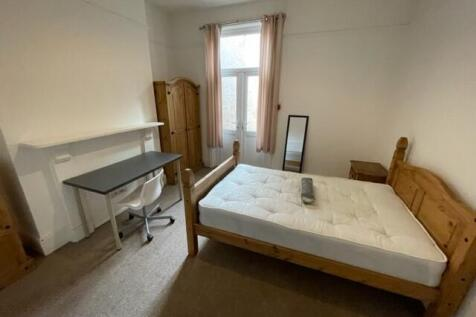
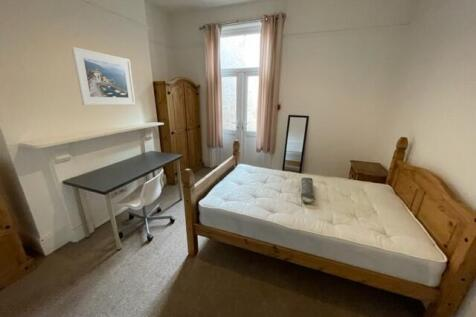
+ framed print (108, 80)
